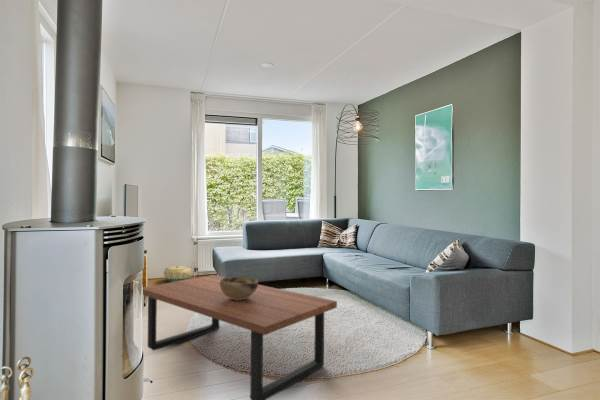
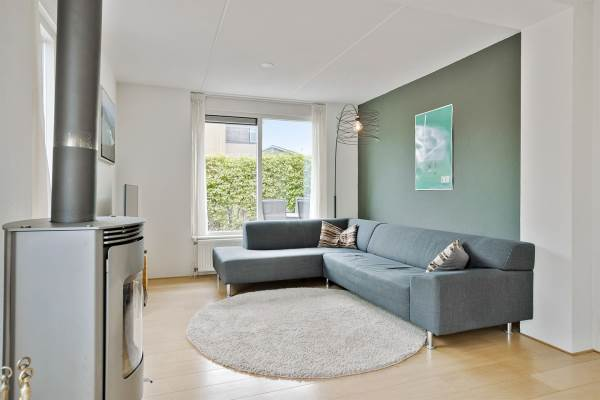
- decorative bowl (239, 288)
- coffee table (233, 324)
- basket (177, 273)
